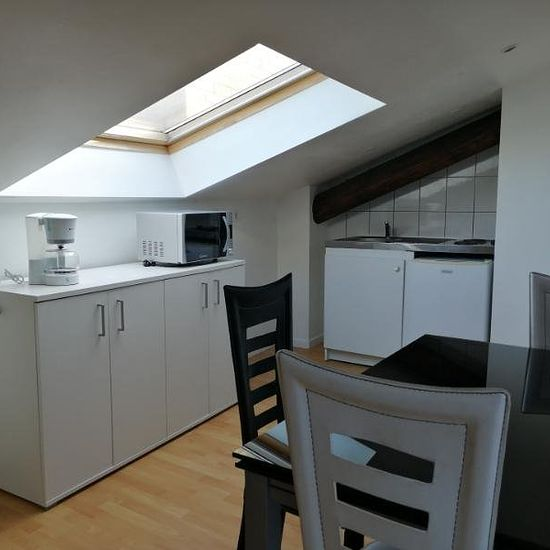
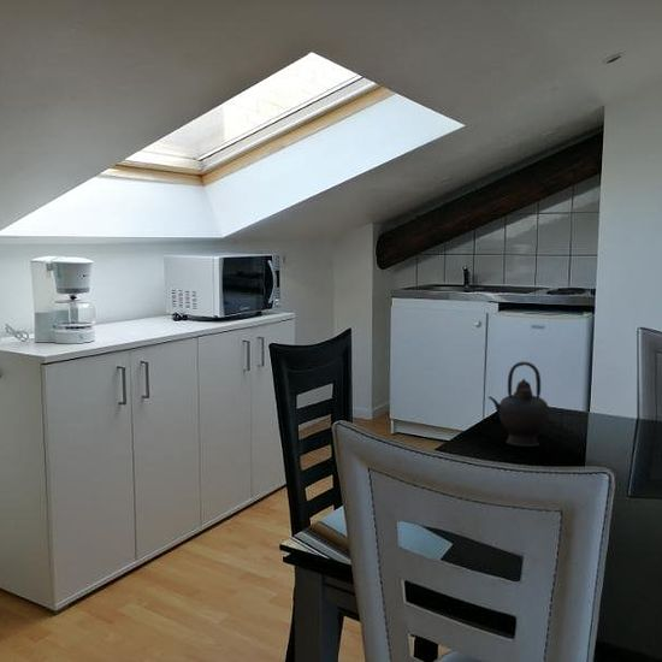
+ teapot (518, 402)
